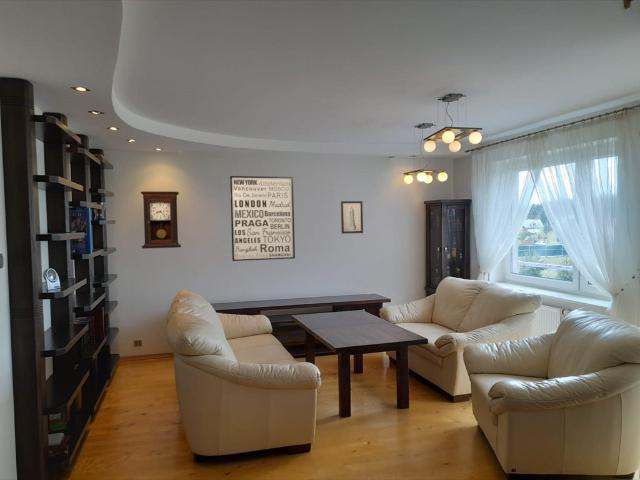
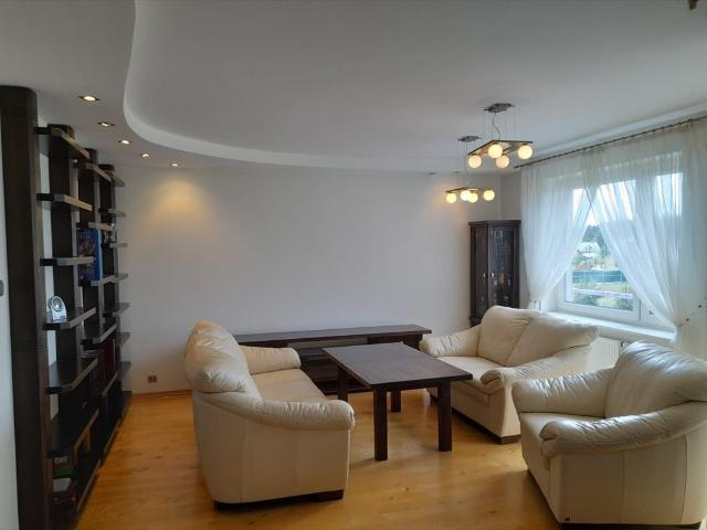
- pendulum clock (160, 220)
- wall art (352, 217)
- wall art (263, 218)
